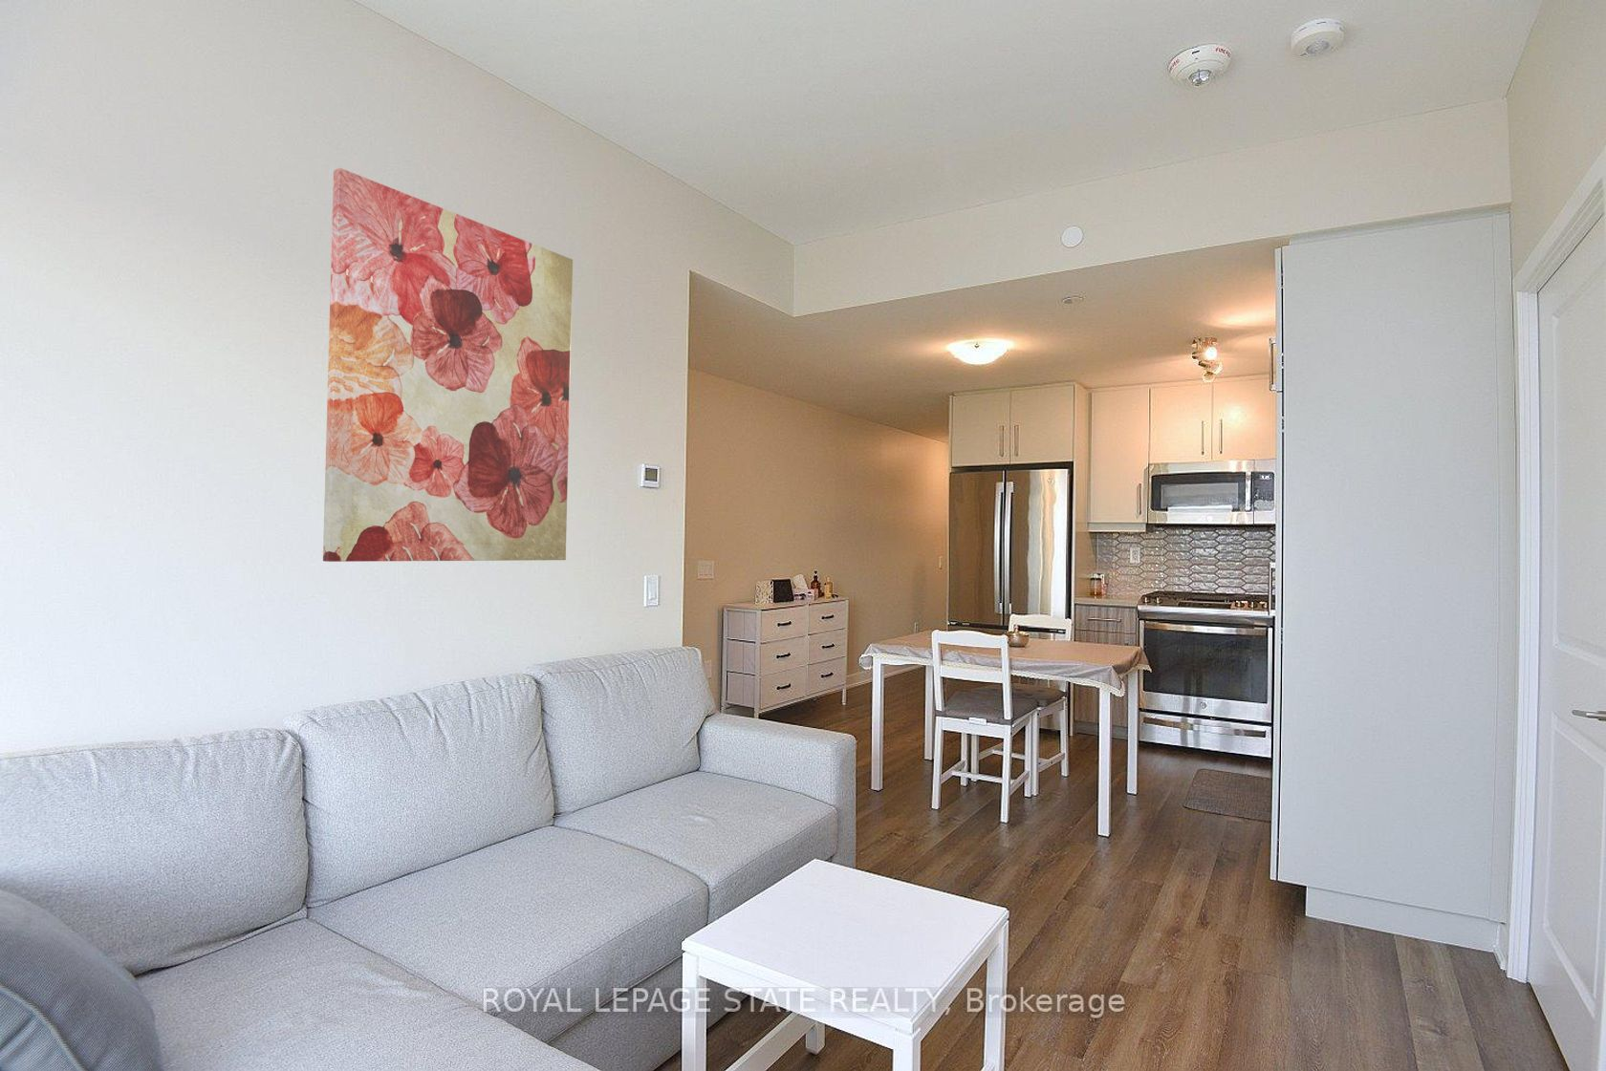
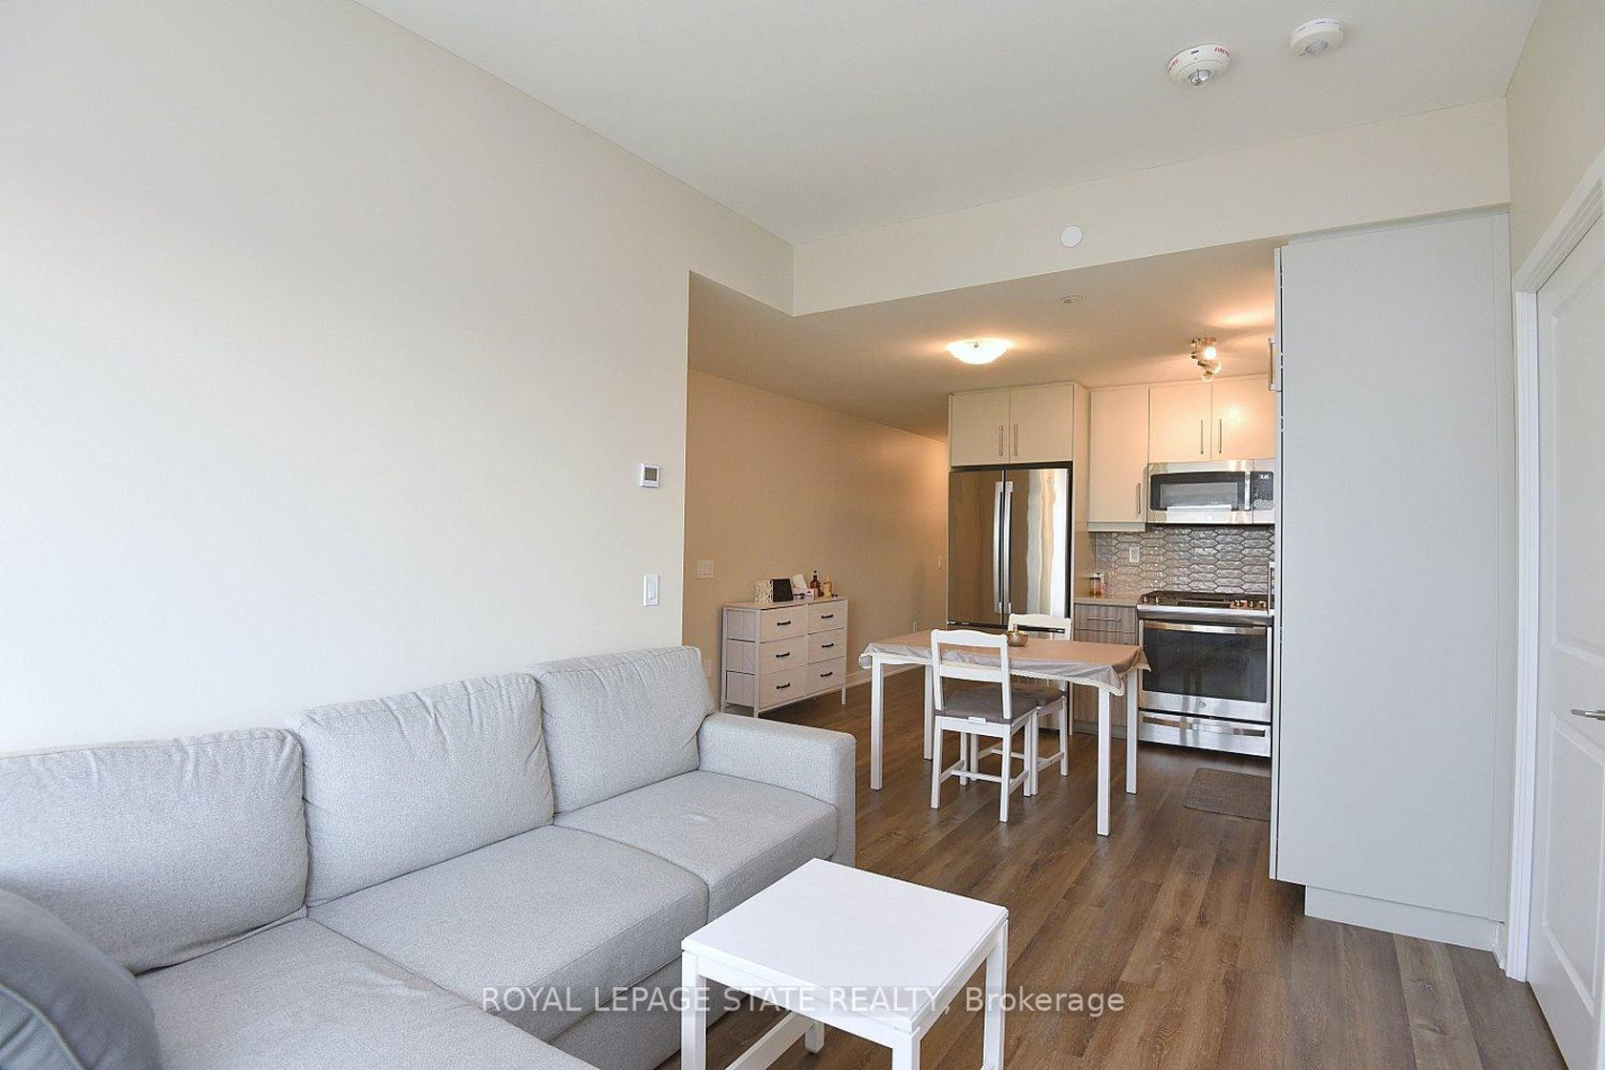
- wall art (465, 390)
